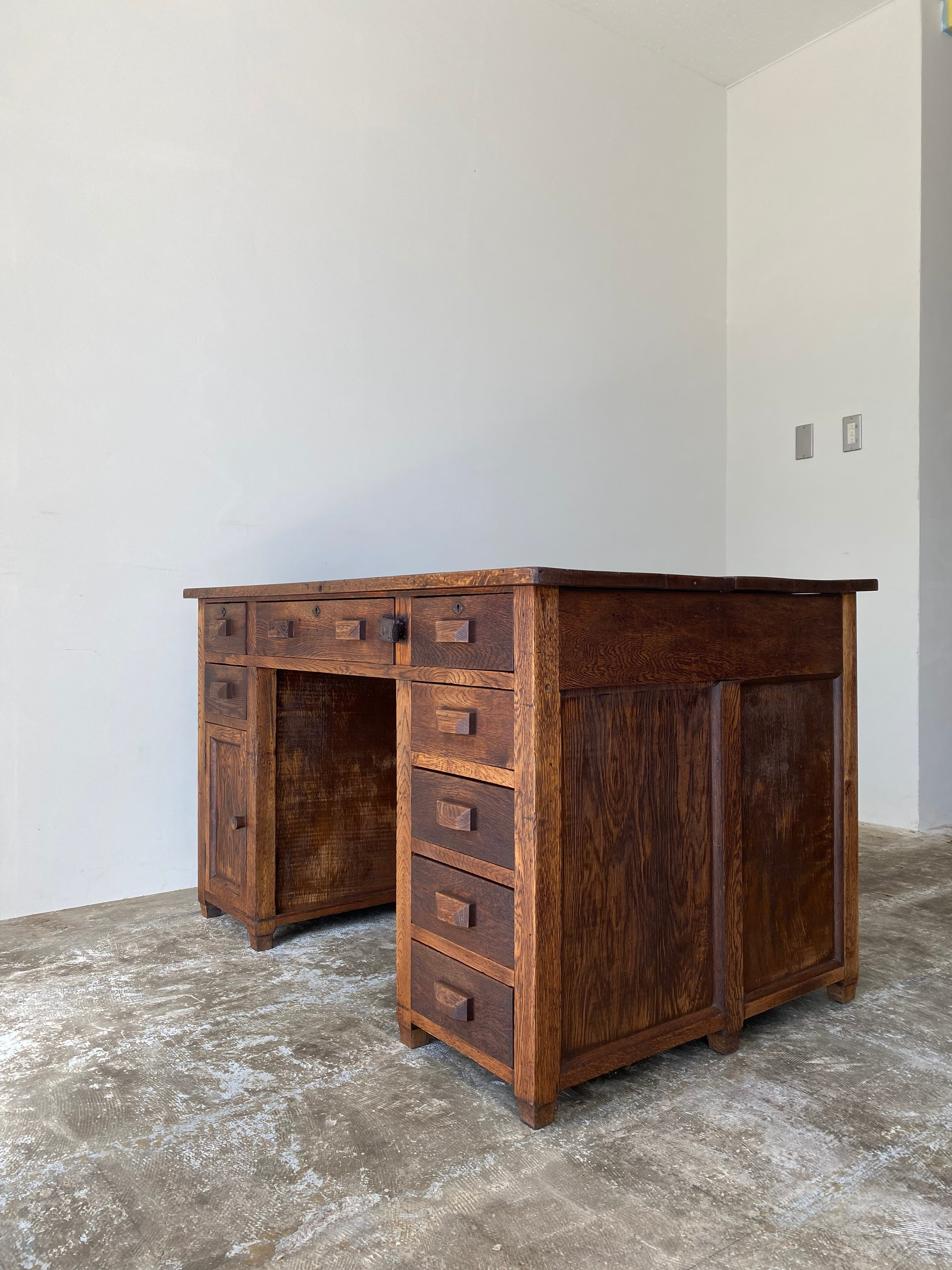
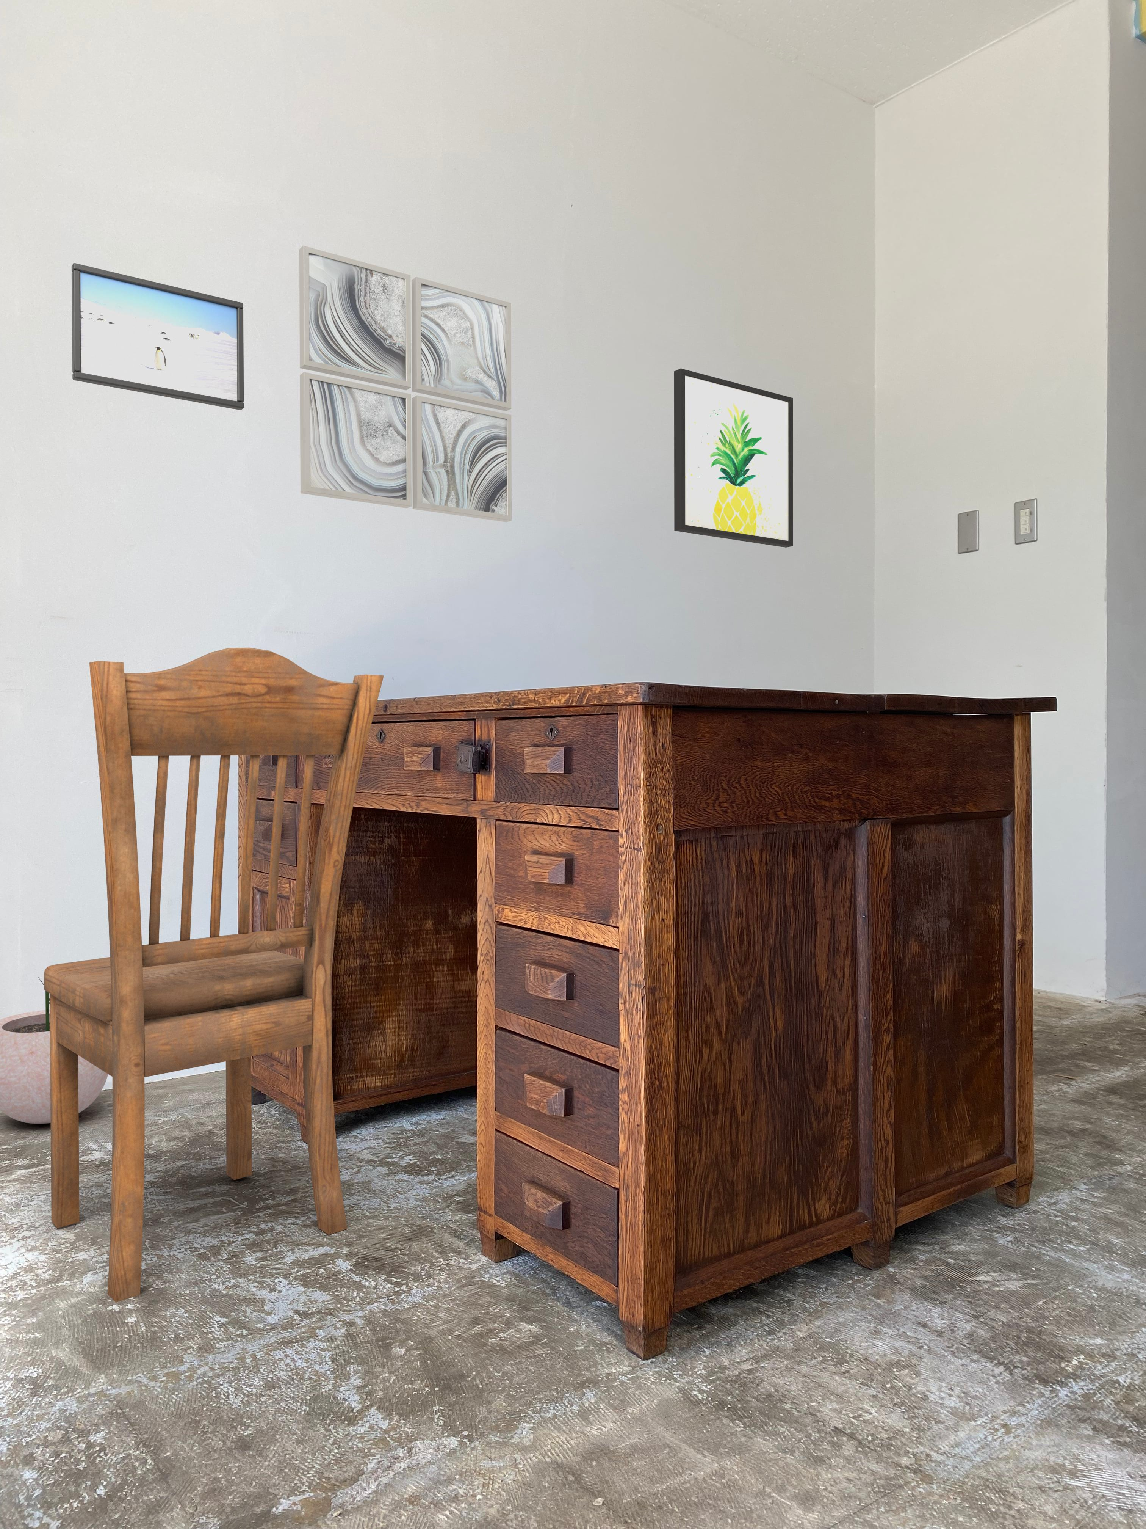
+ plant pot (48, 1047)
+ dining chair (195, 944)
+ wall art (412, 391)
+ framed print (161, 340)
+ wall art (736, 462)
